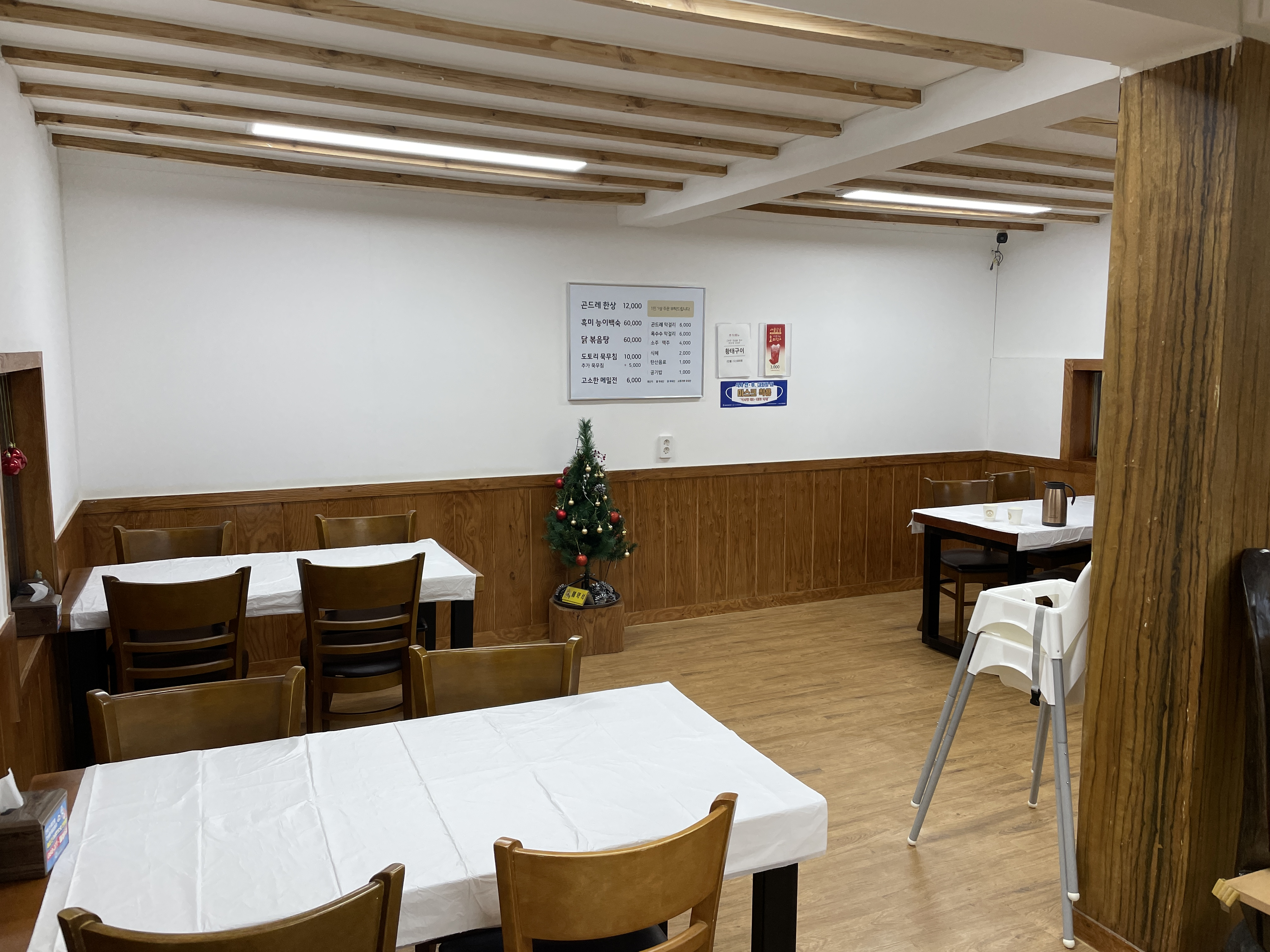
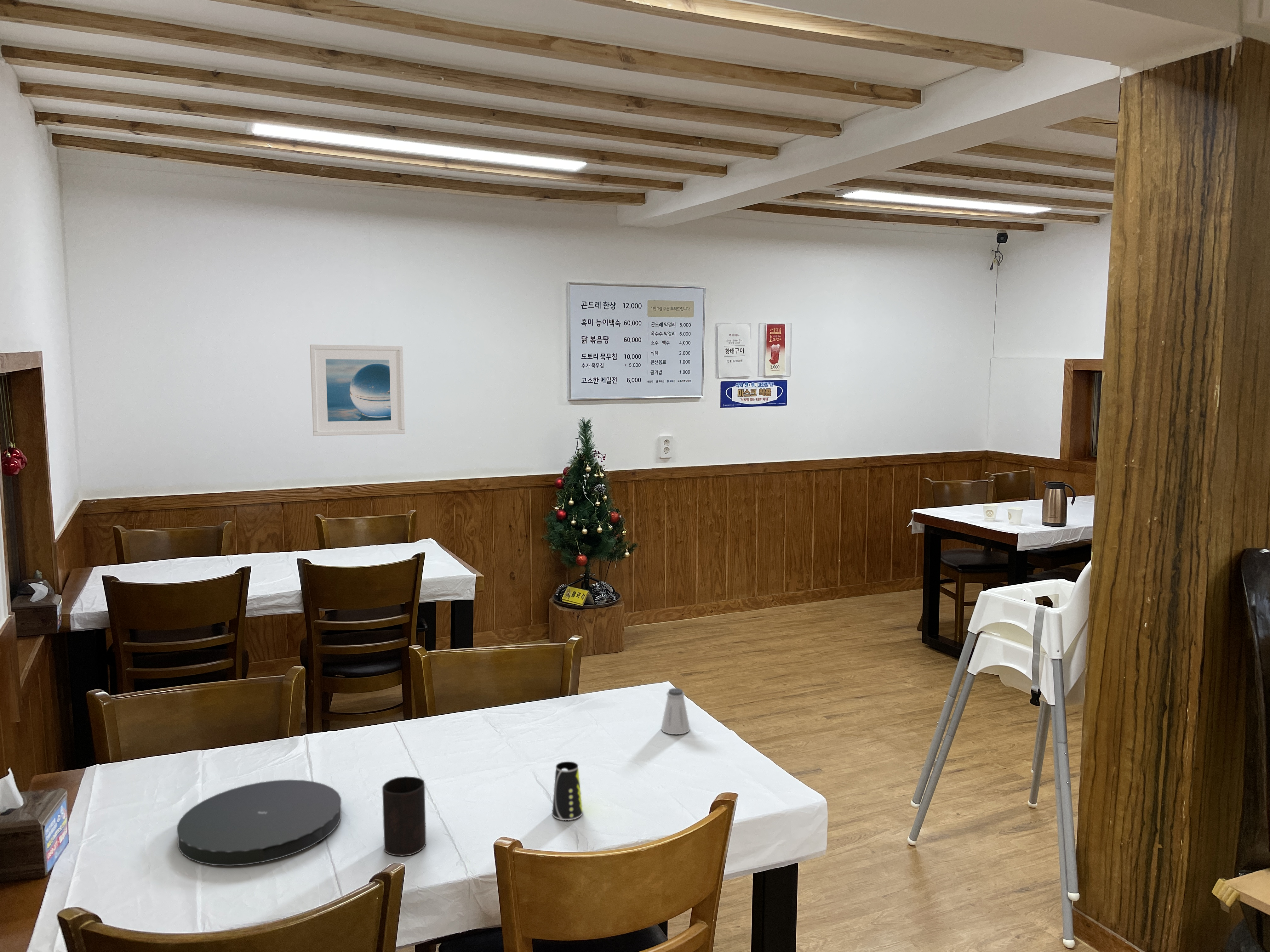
+ cup (567, 790)
+ saltshaker (675, 710)
+ cup (404, 815)
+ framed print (359, 390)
+ plate (262, 819)
